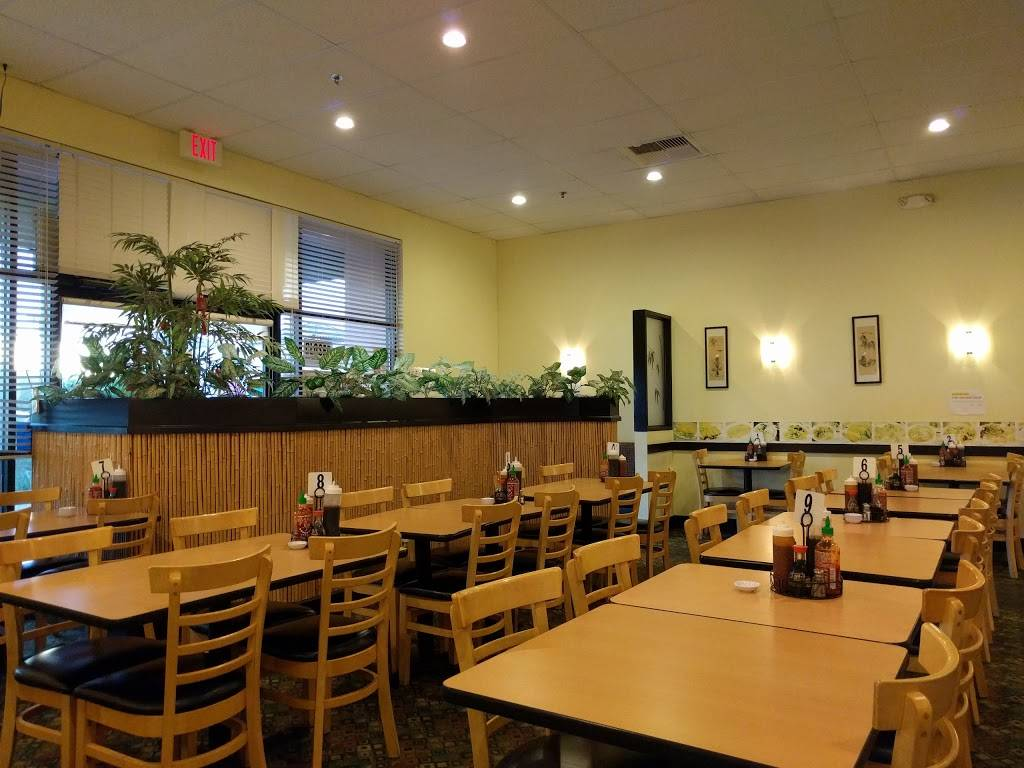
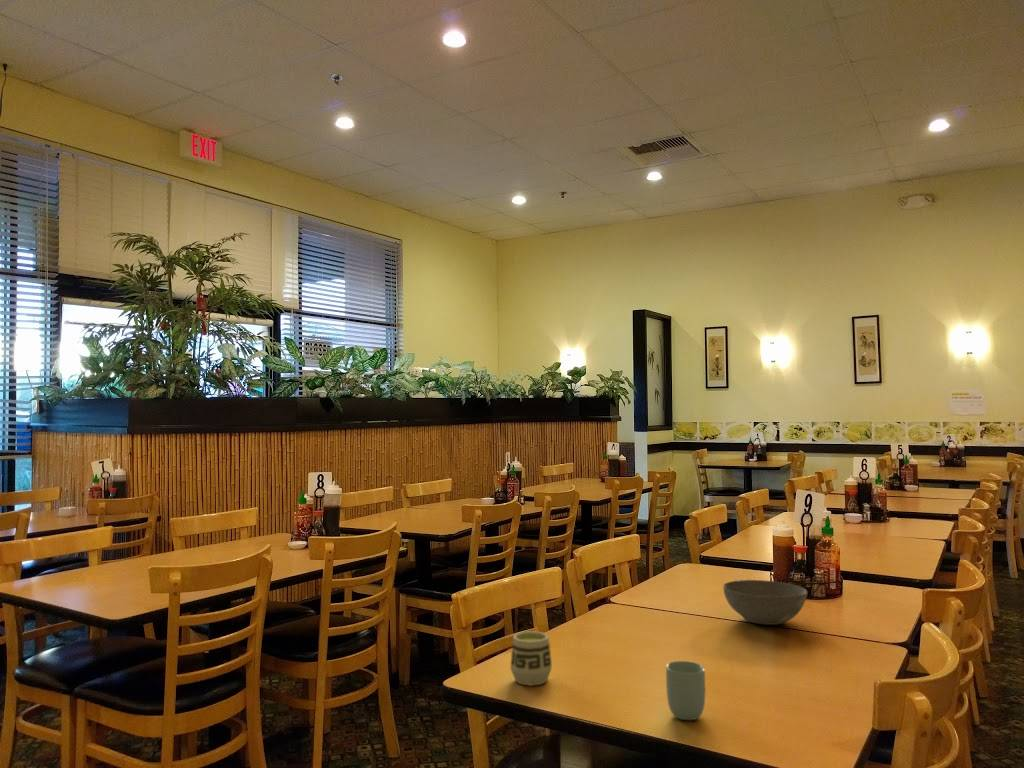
+ cup (531, 658)
+ bowl (764, 604)
+ cup (685, 691)
